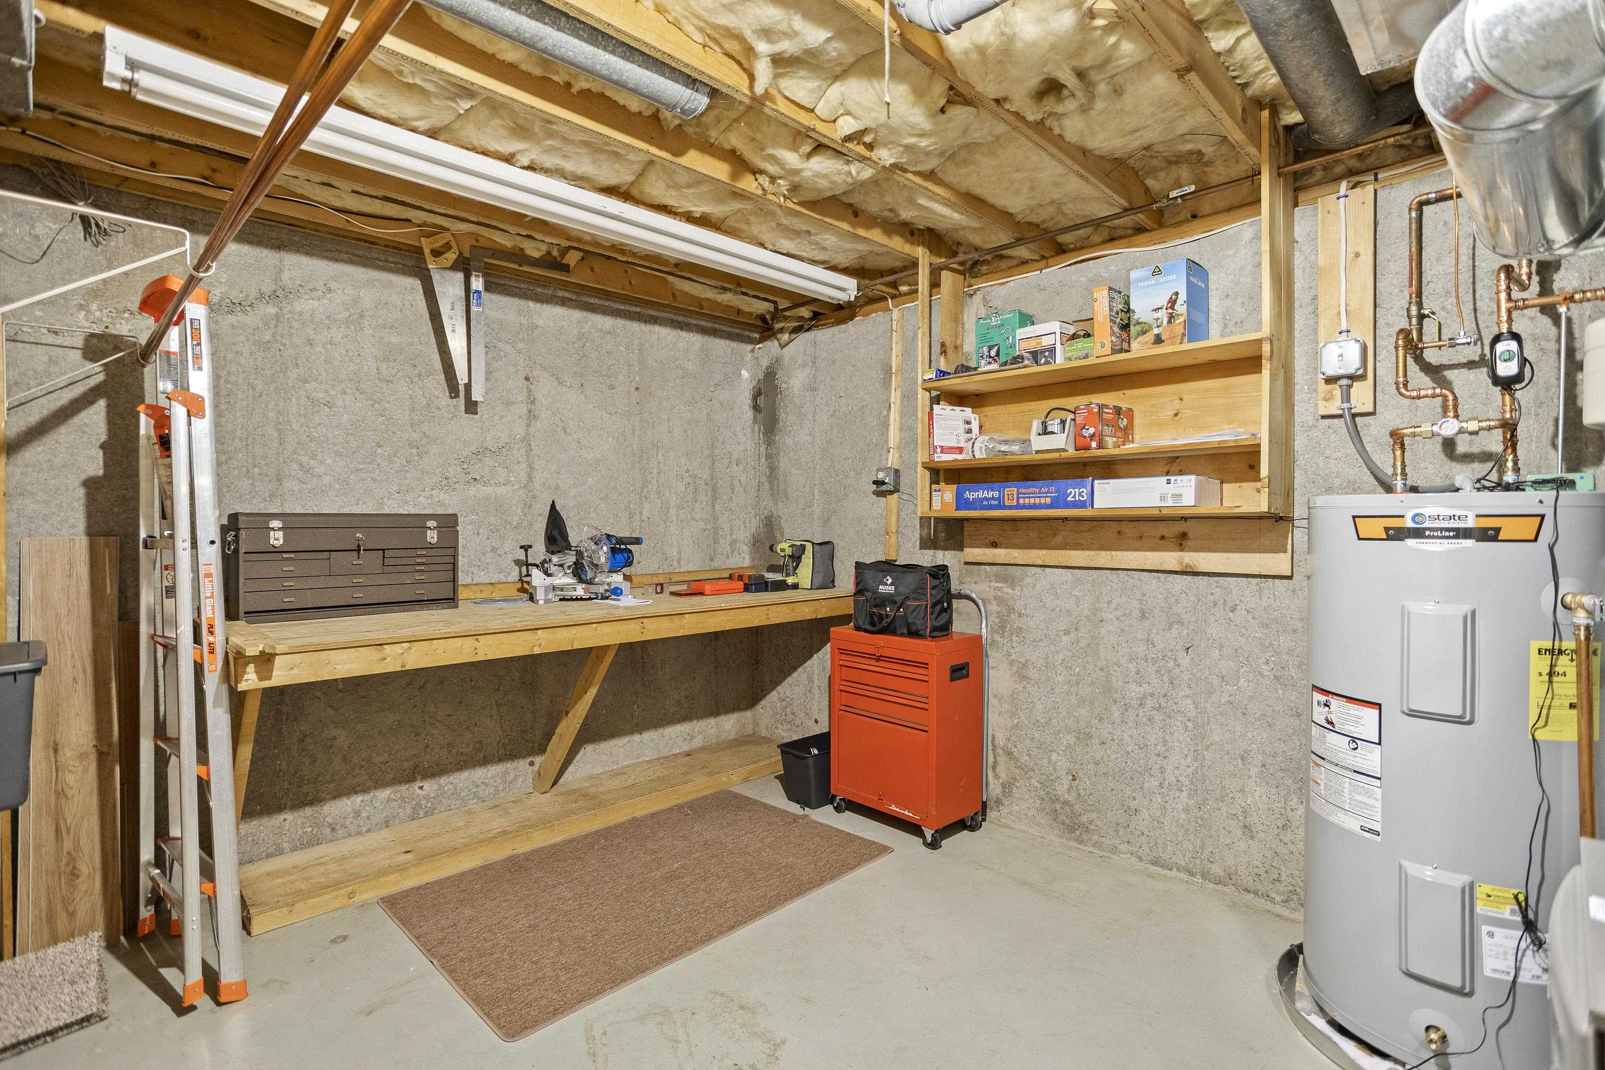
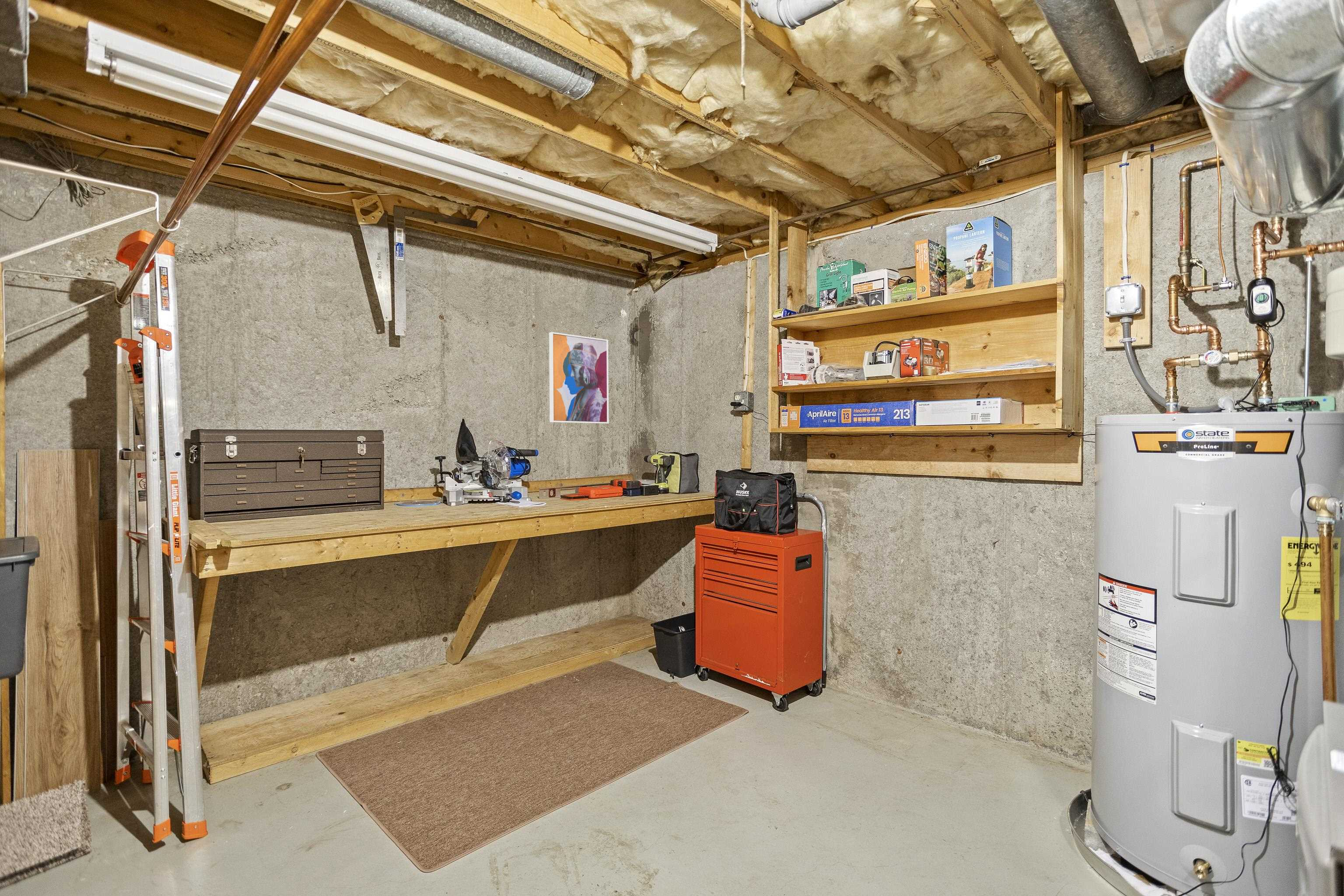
+ wall art (580, 379)
